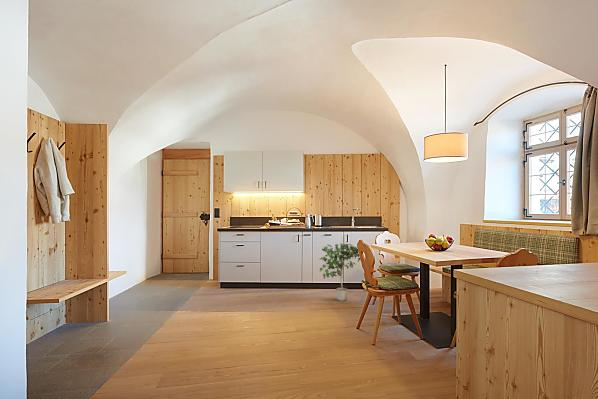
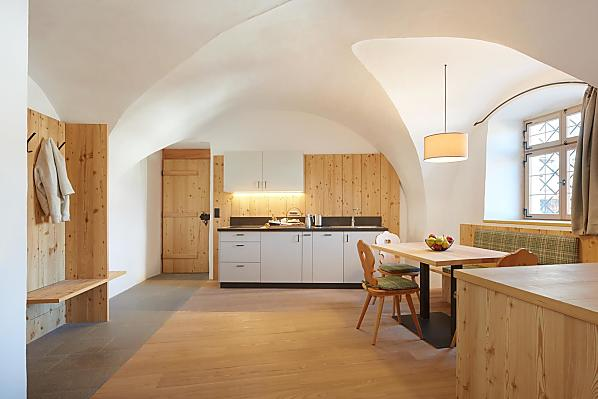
- potted plant (342, 271)
